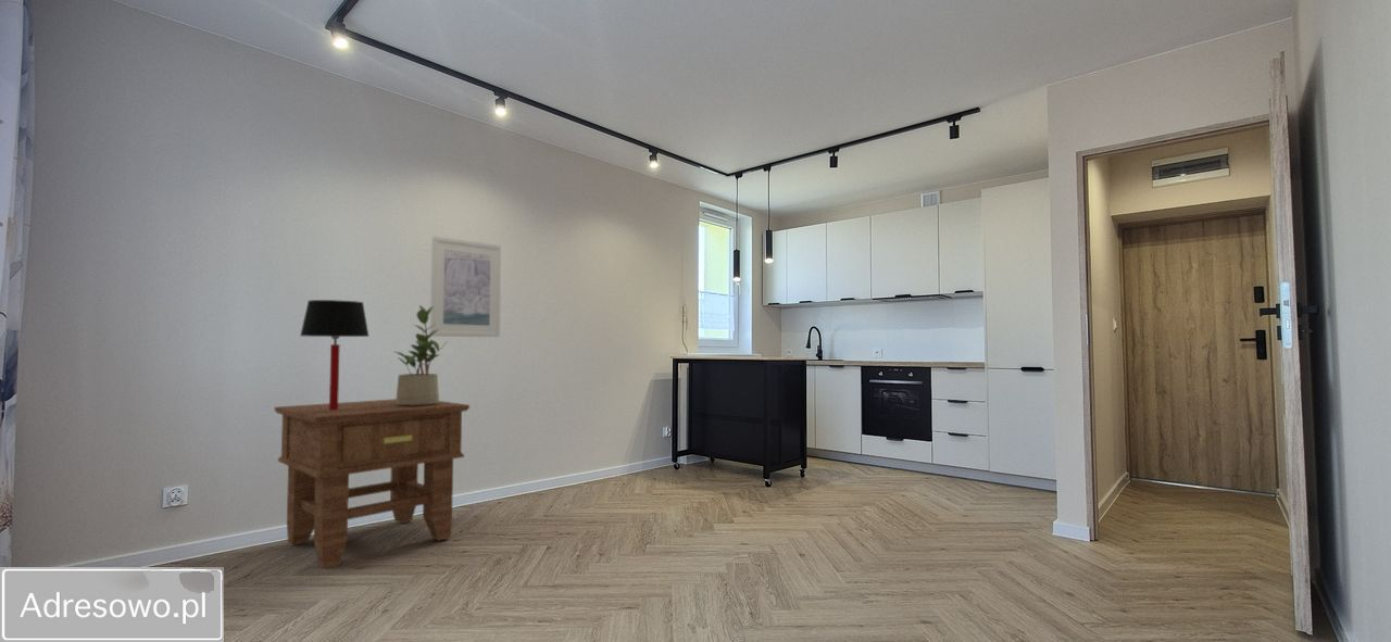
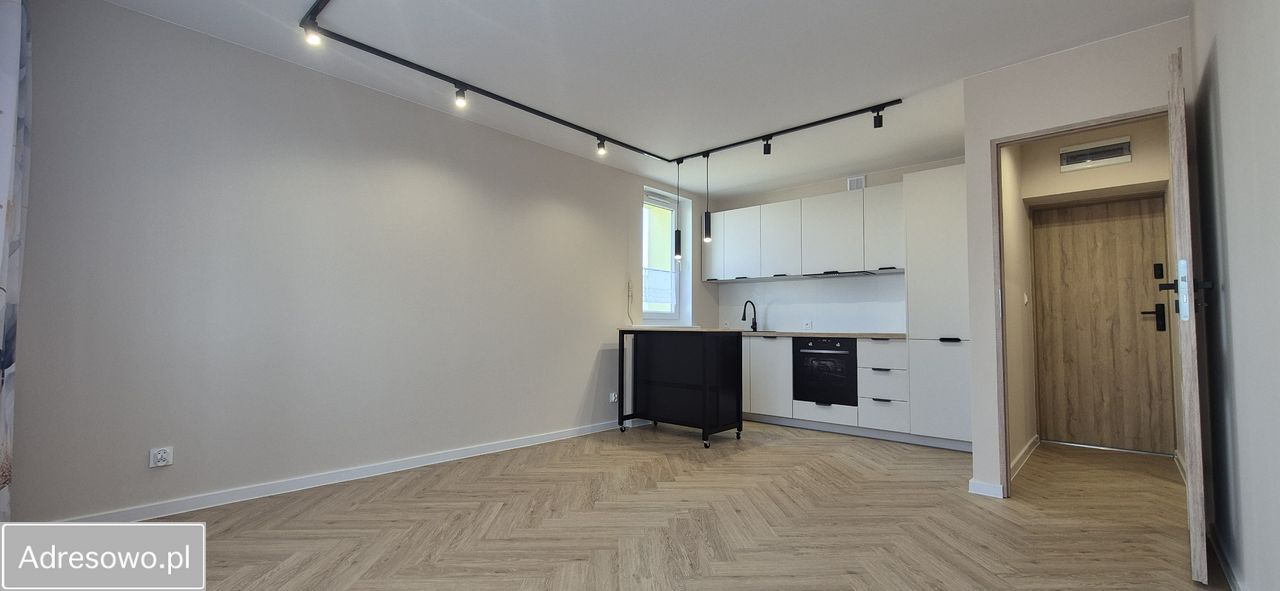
- table lamp (335, 354)
- potted plant (417, 354)
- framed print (466, 288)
- side table (371, 470)
